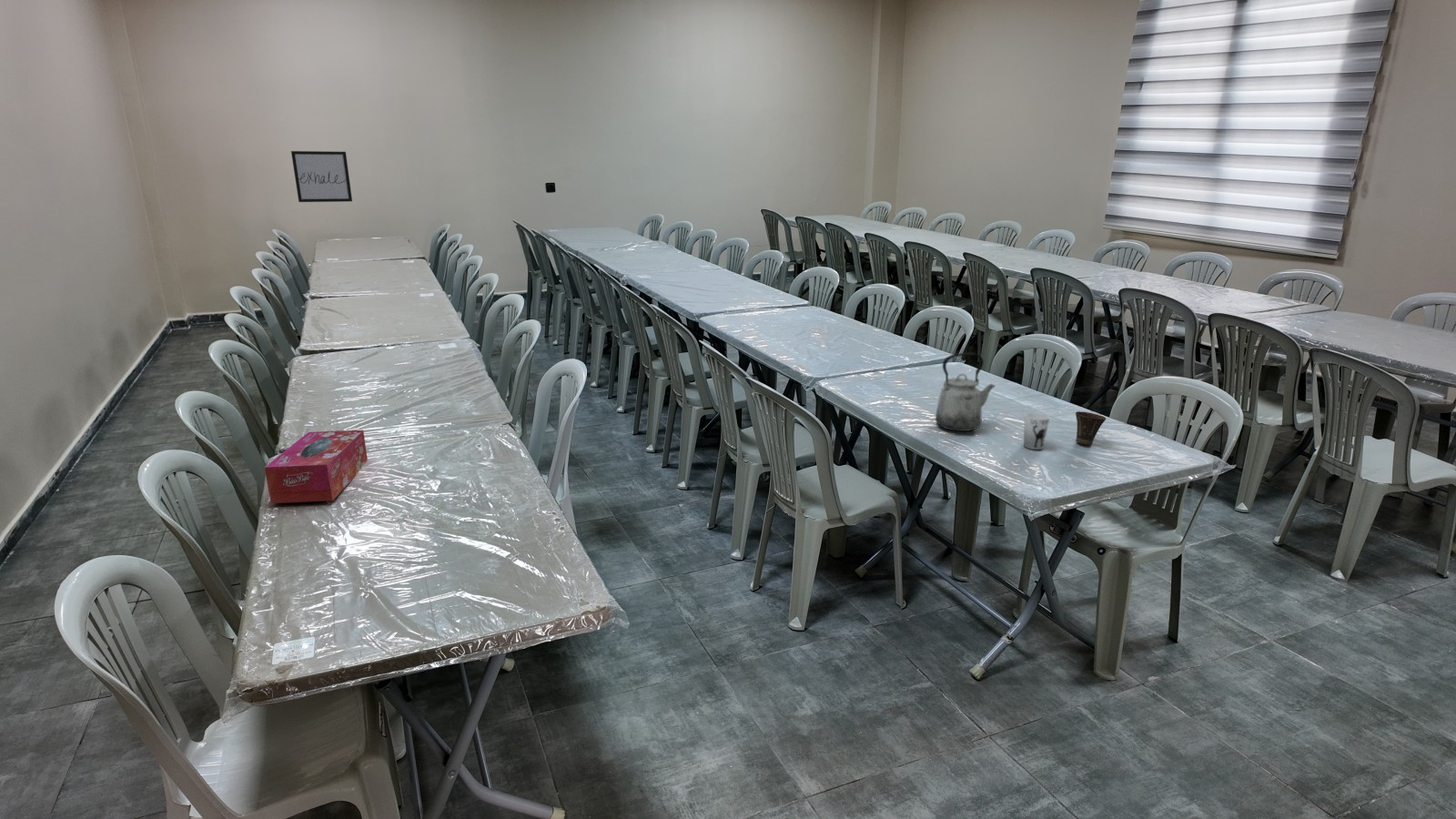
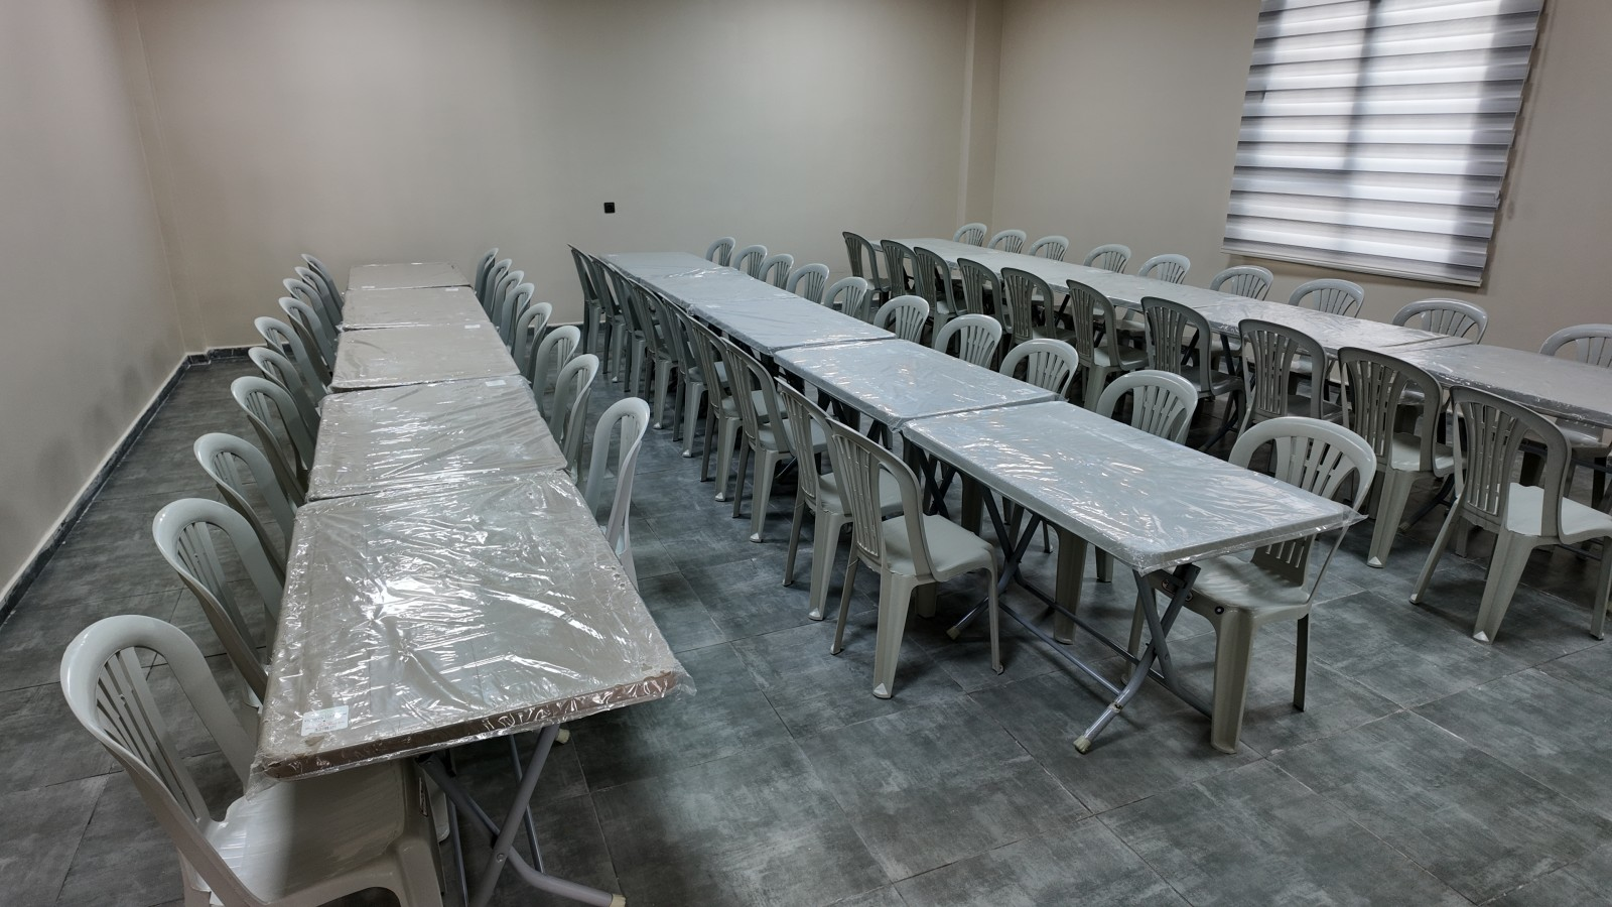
- wall art (322, 177)
- cup (1088, 428)
- kettle (967, 389)
- cup (1035, 431)
- tissue box (319, 464)
